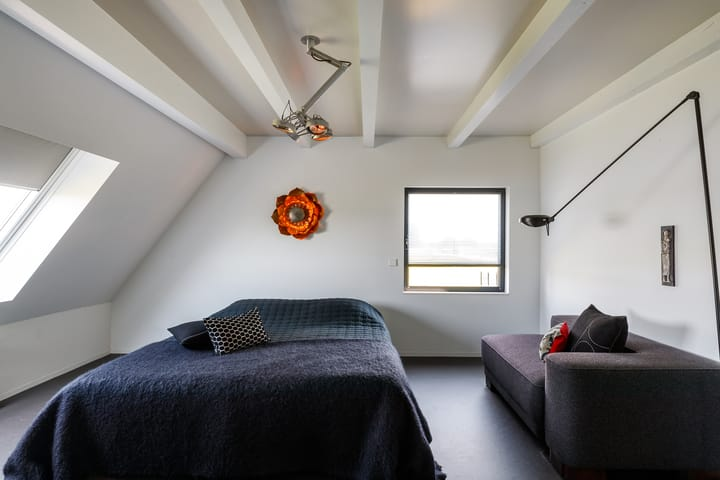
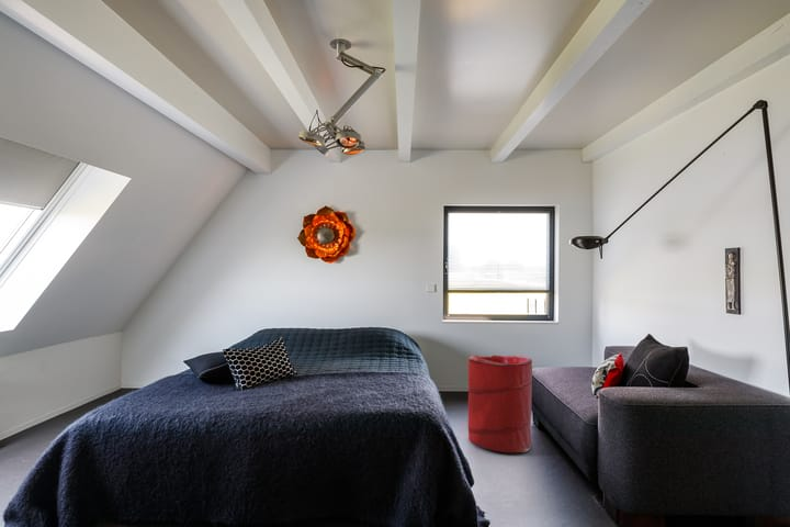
+ laundry hamper (499, 396)
